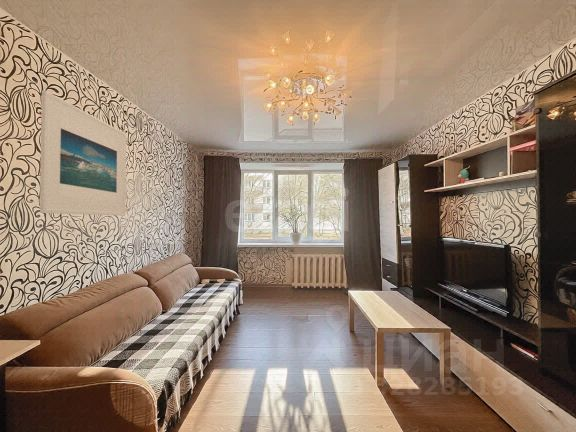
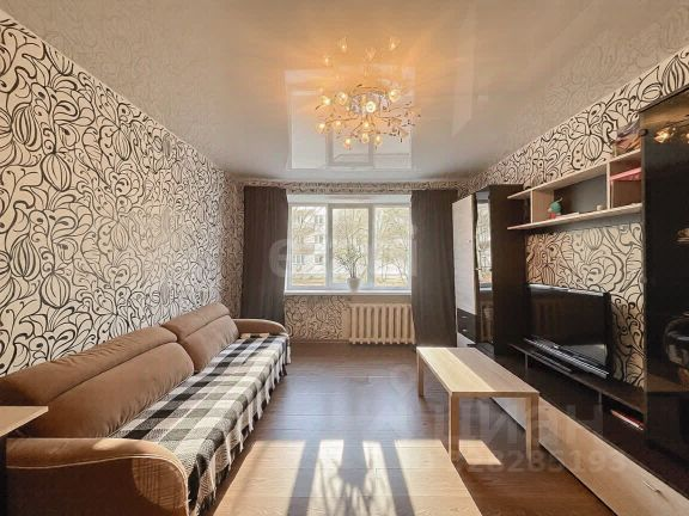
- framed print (91, 165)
